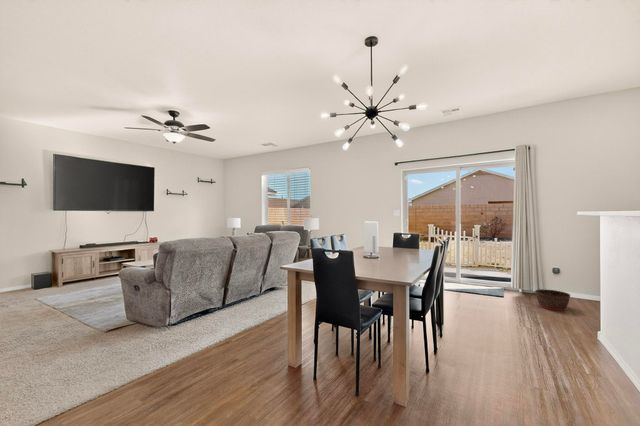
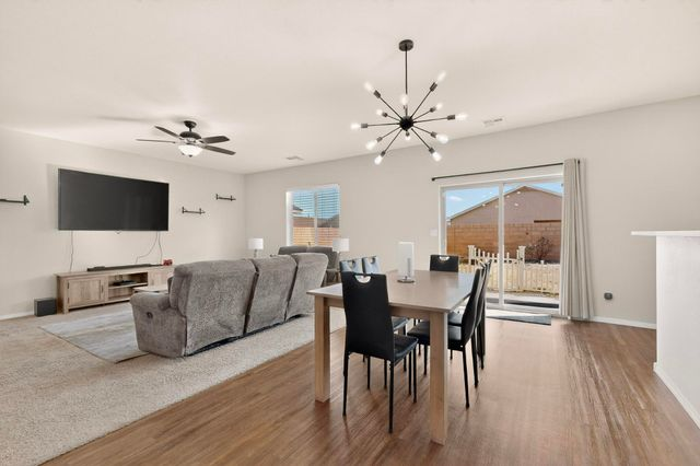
- basket (552, 299)
